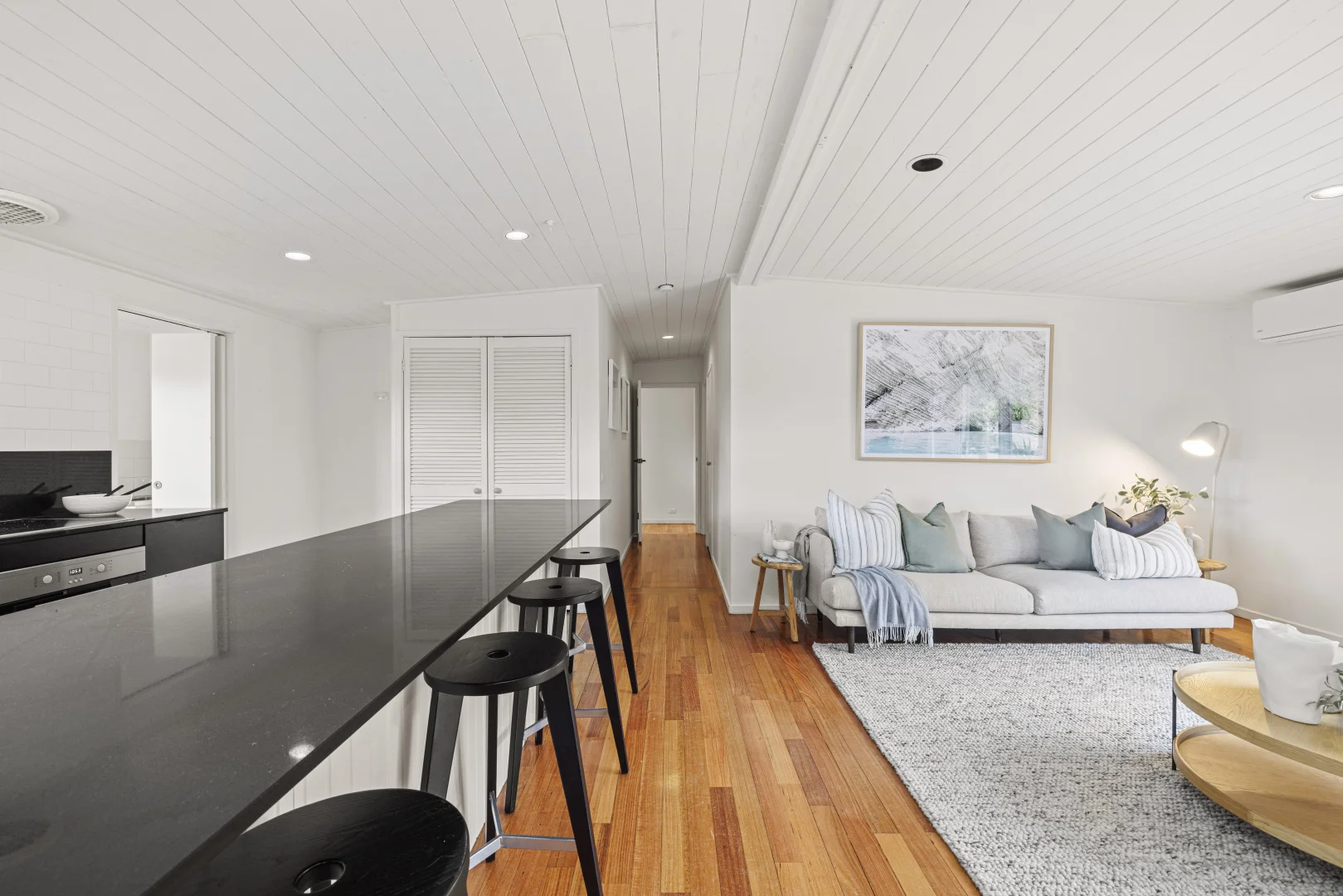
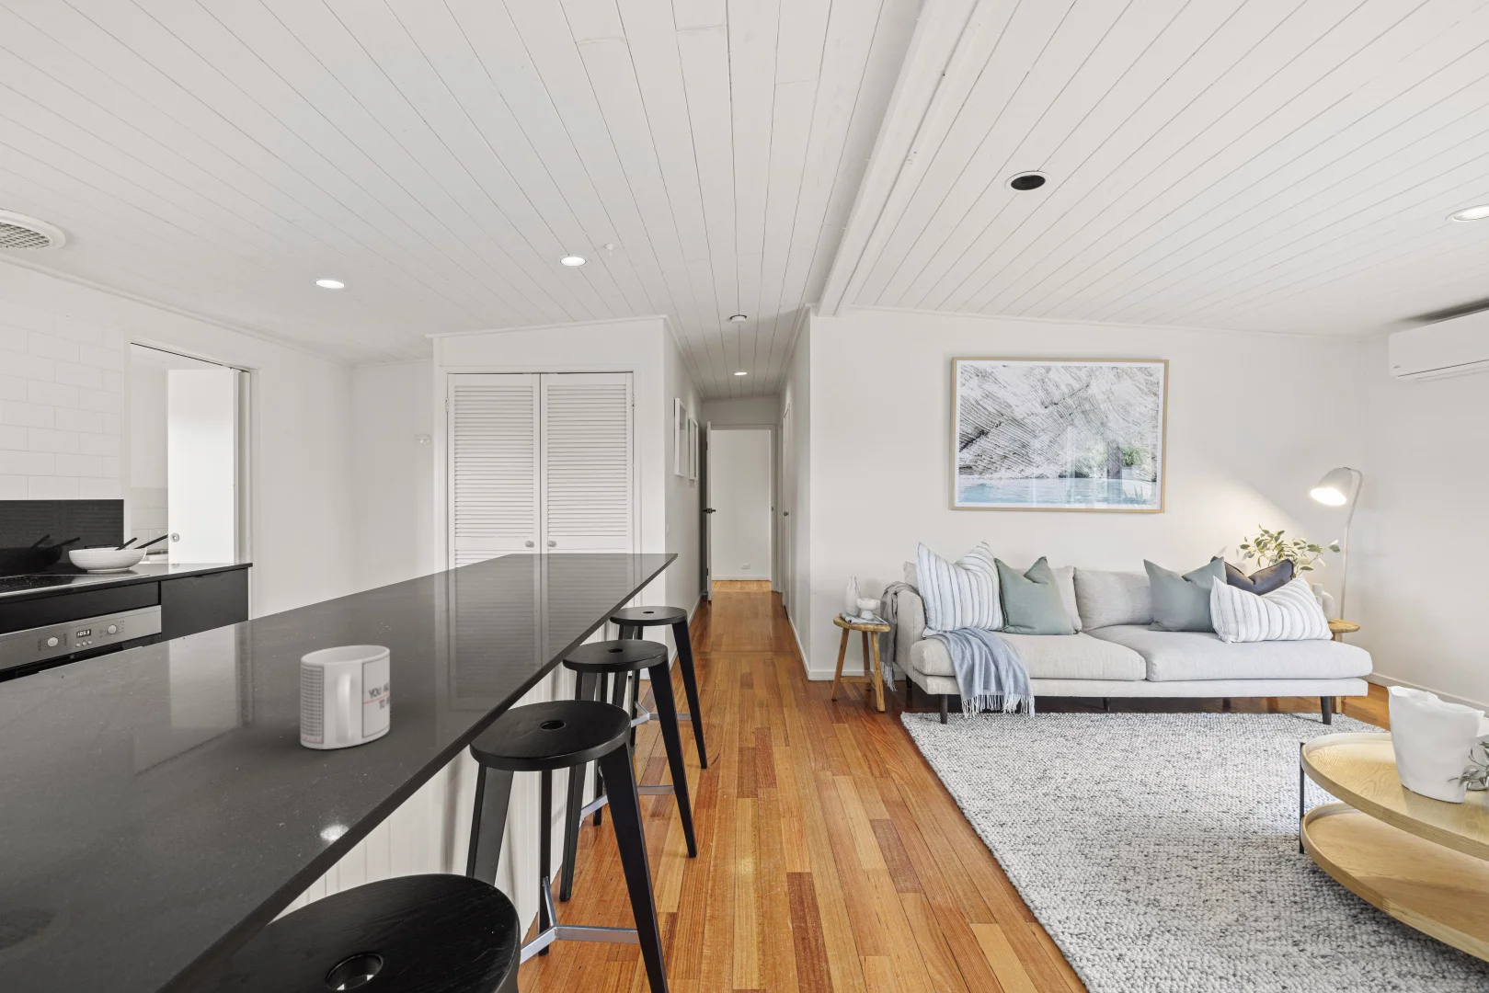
+ mug (345, 699)
